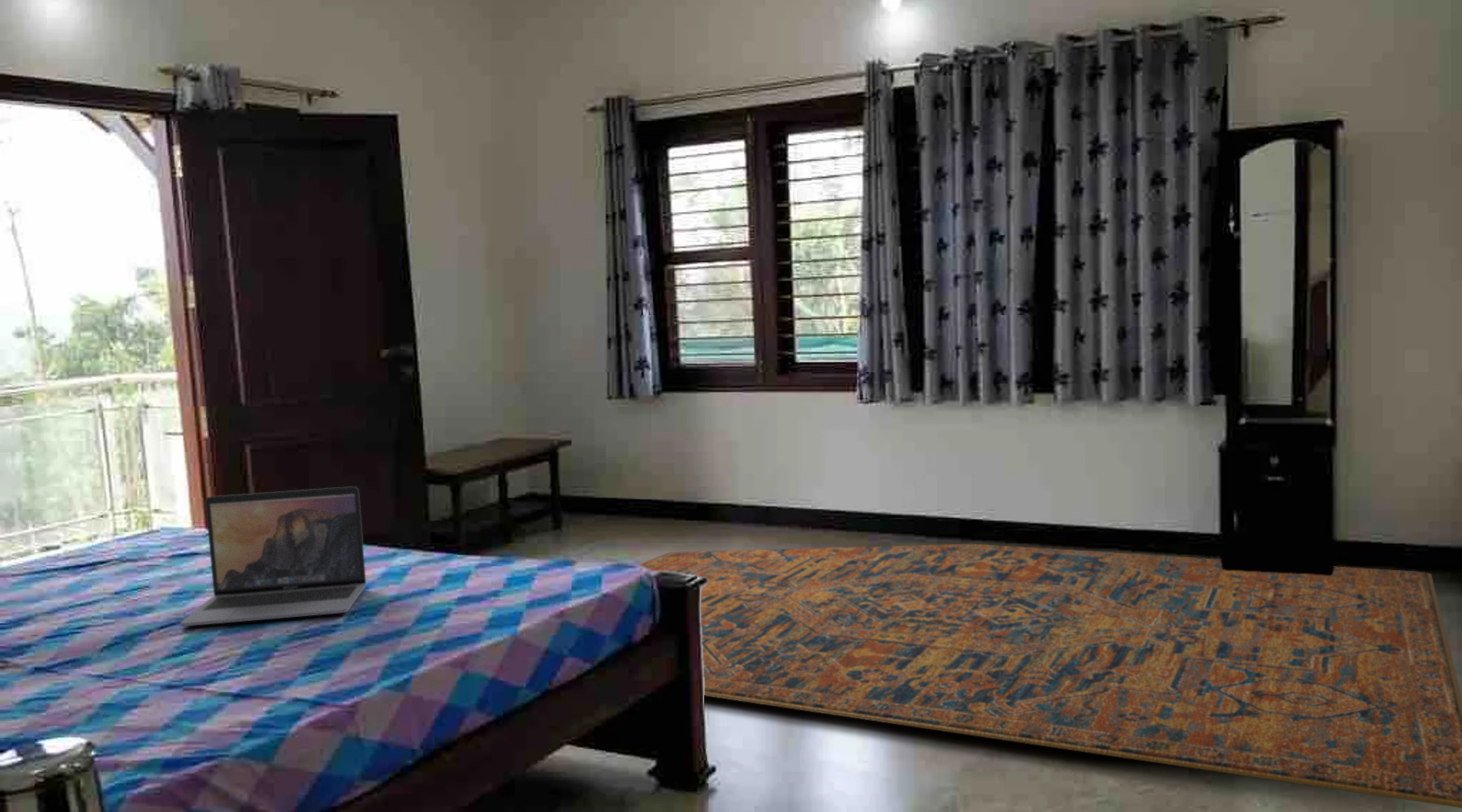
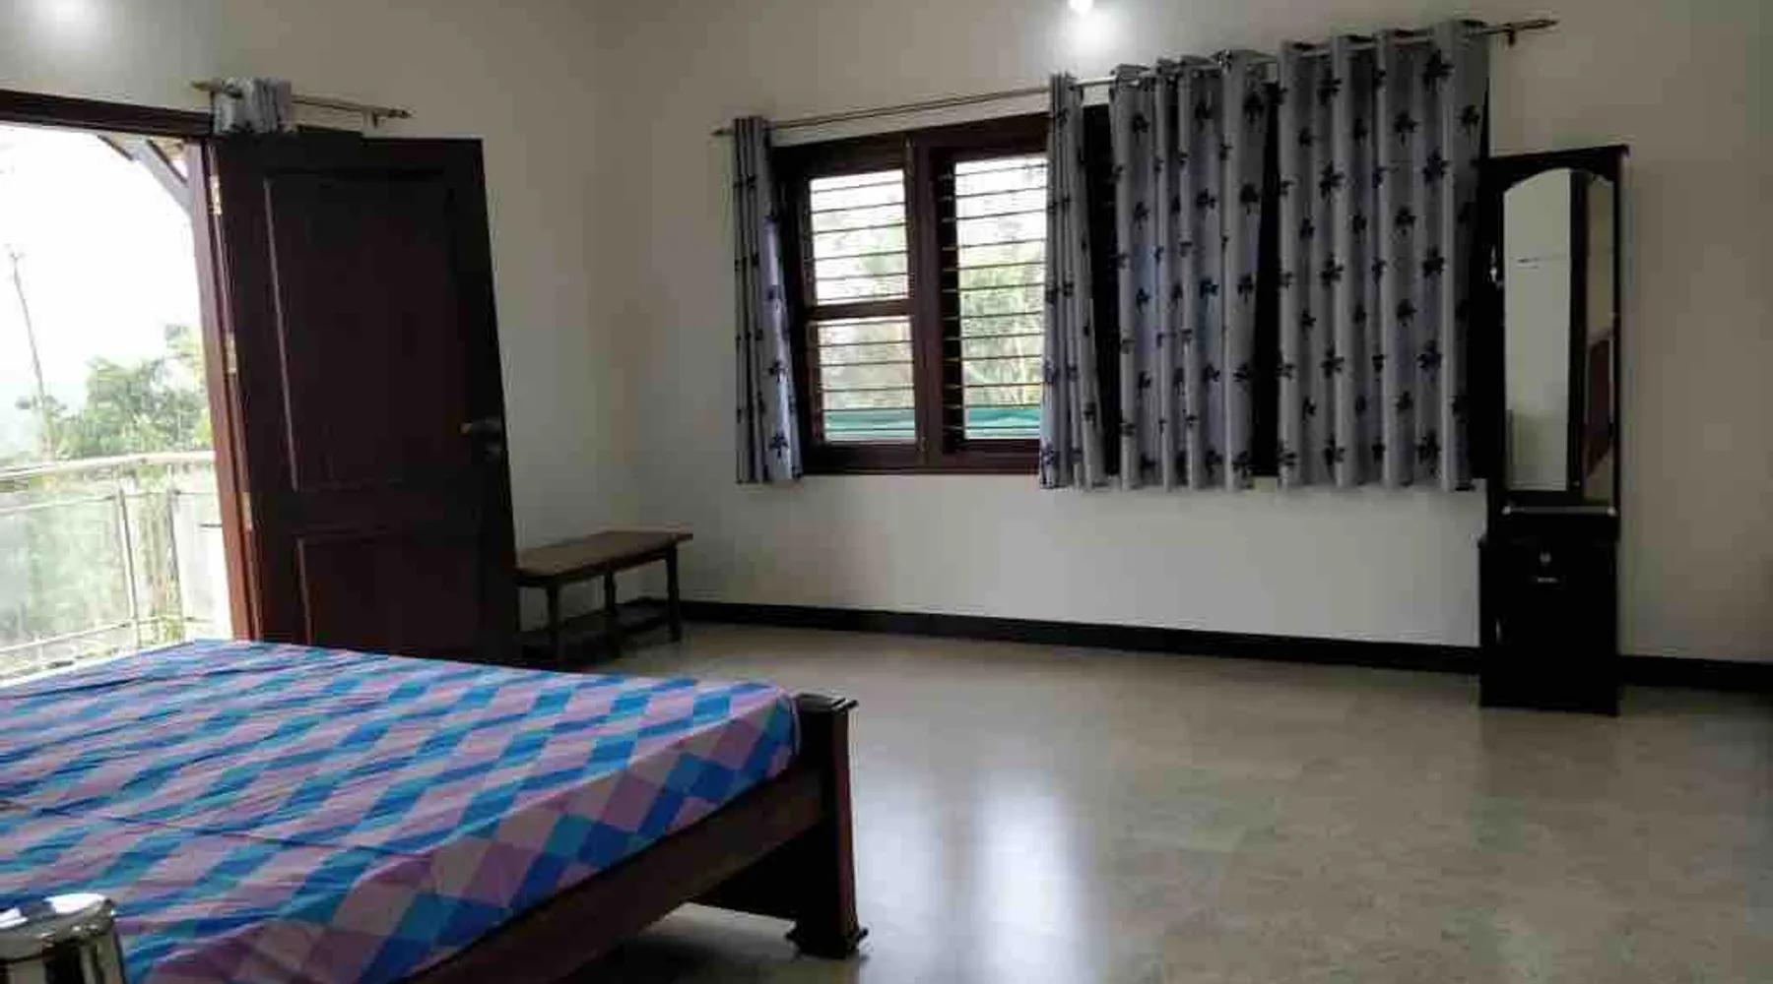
- rug (949, 611)
- laptop (274, 554)
